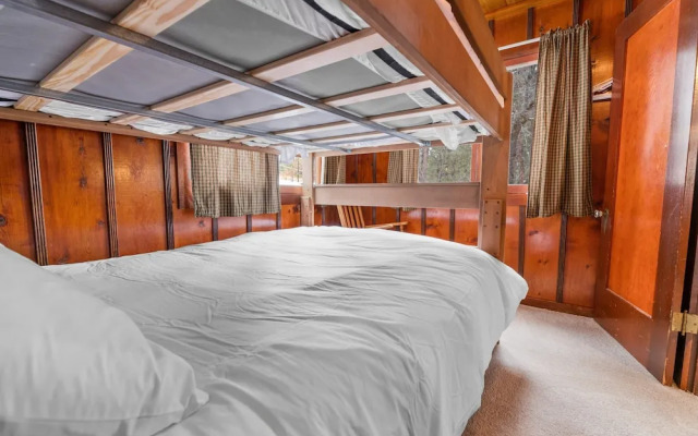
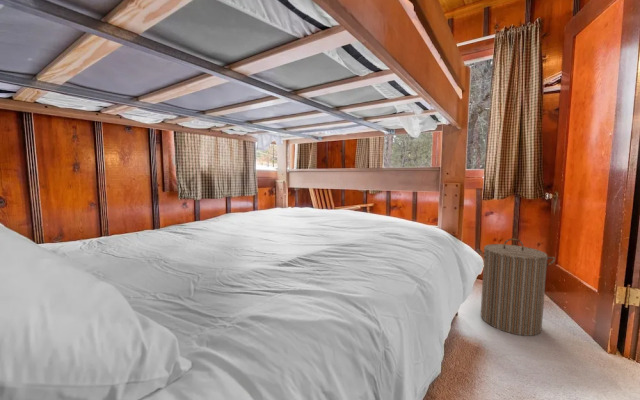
+ laundry hamper (512, 280)
